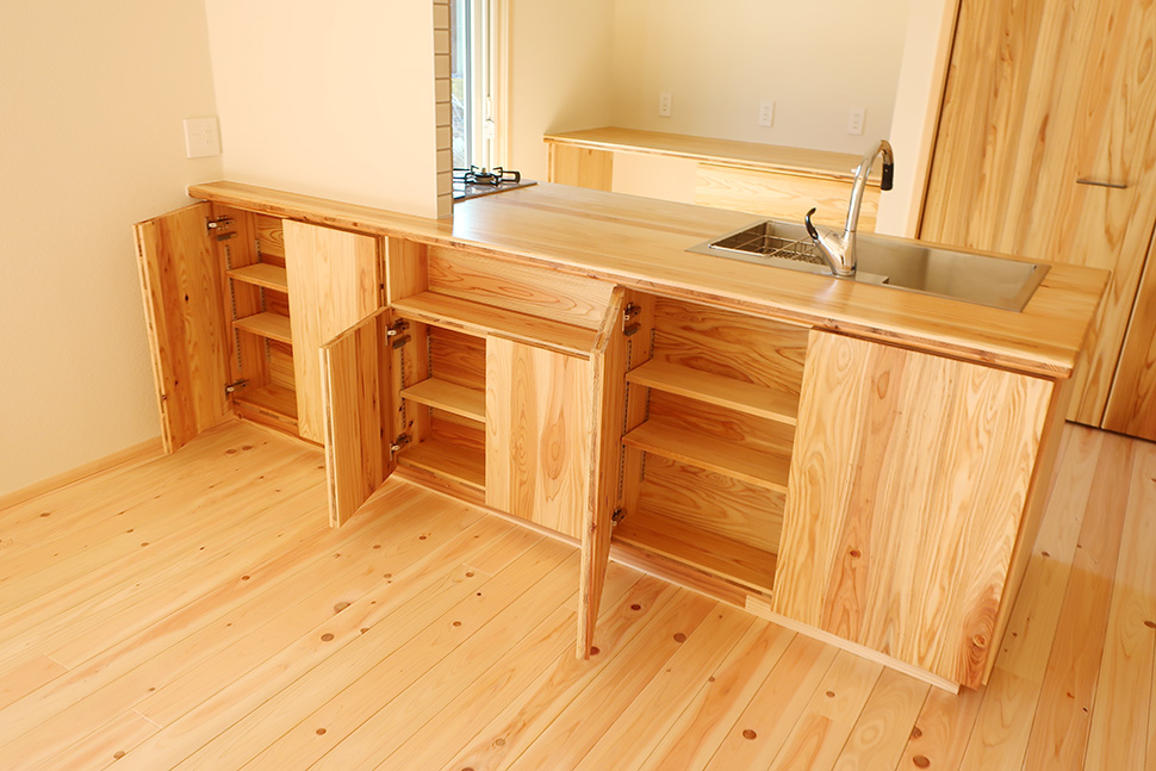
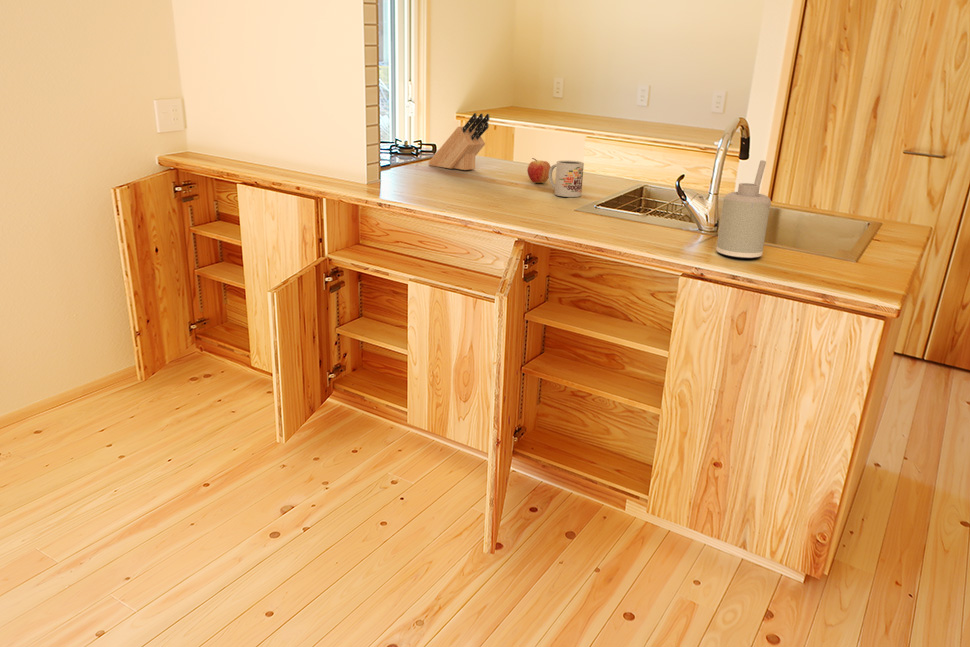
+ mug (564, 177)
+ fruit (539, 170)
+ soap dispenser (747, 208)
+ knife block (460, 139)
